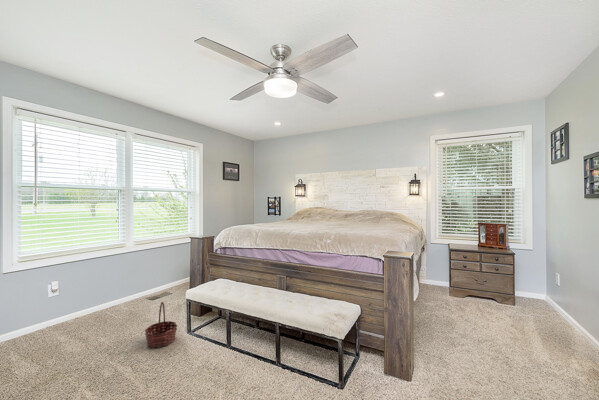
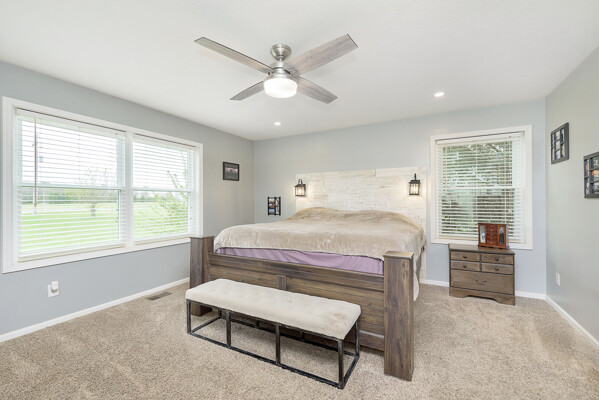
- basket (161, 322)
